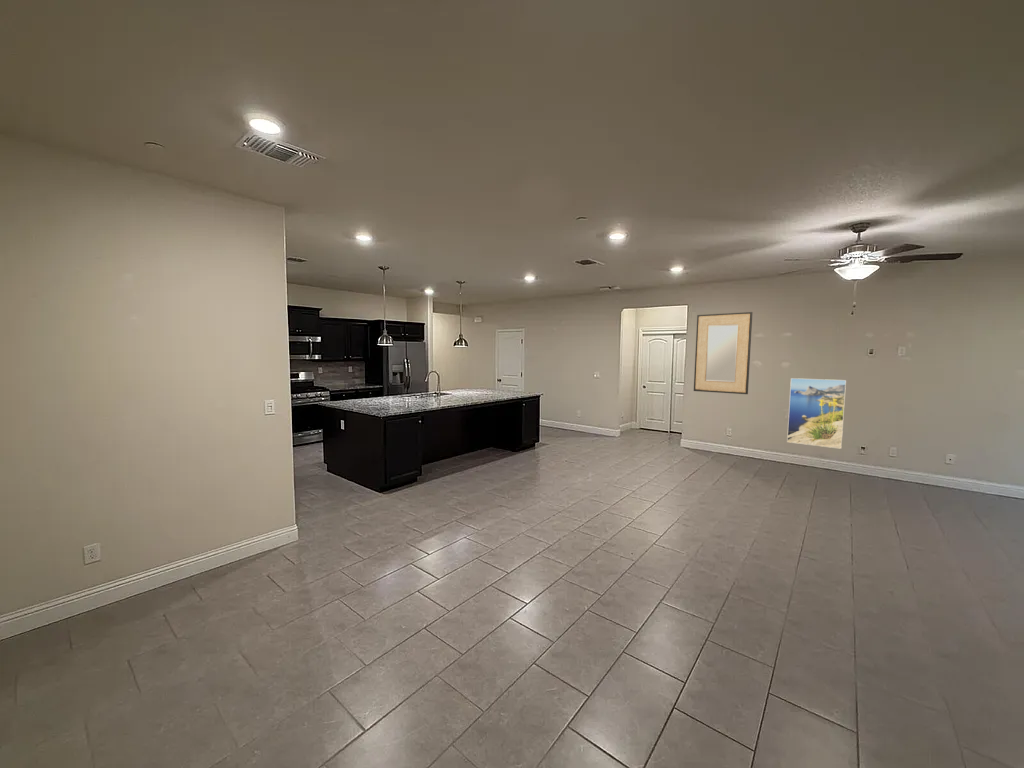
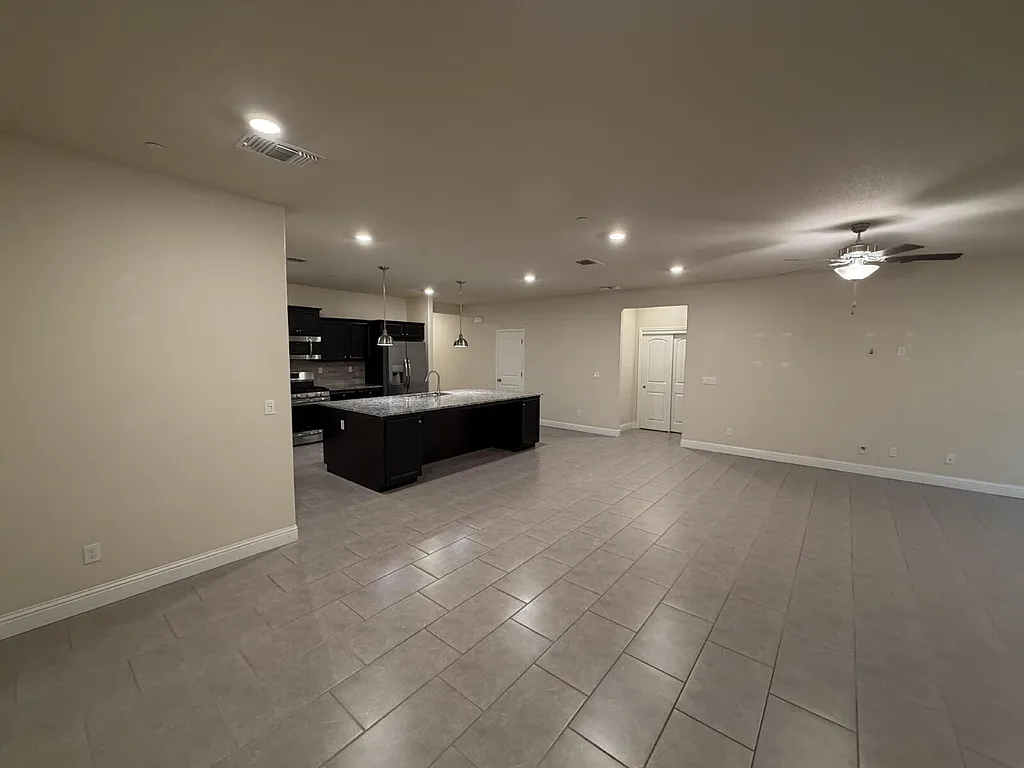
- home mirror (721, 353)
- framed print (815, 412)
